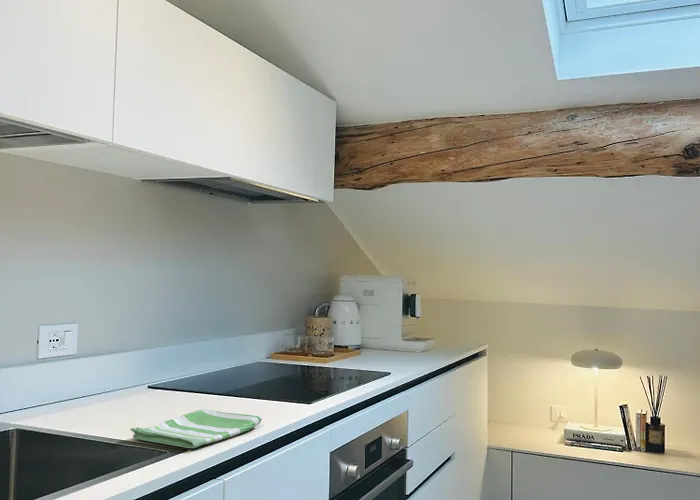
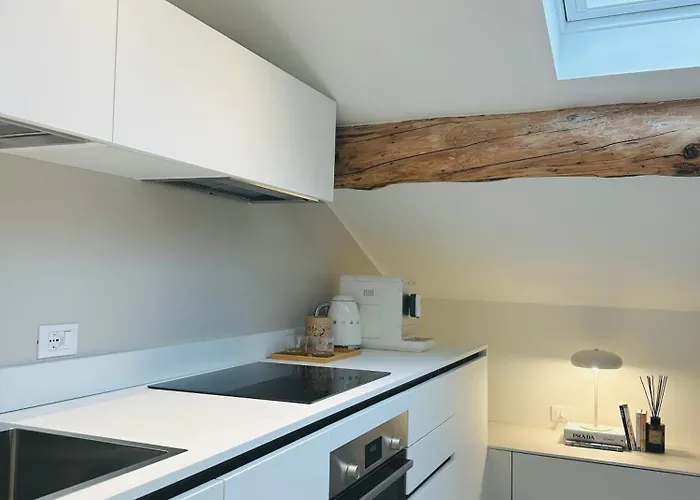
- dish towel (199, 426)
